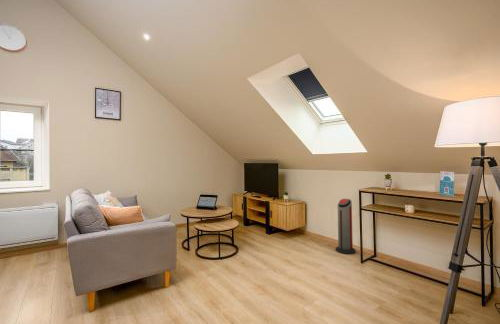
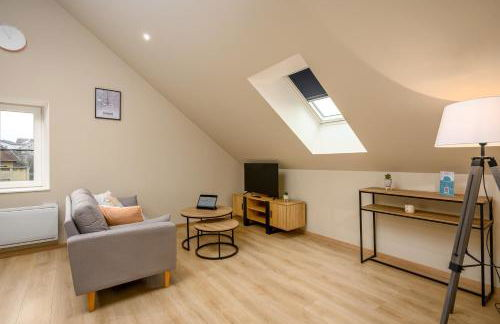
- air purifier (345, 224)
